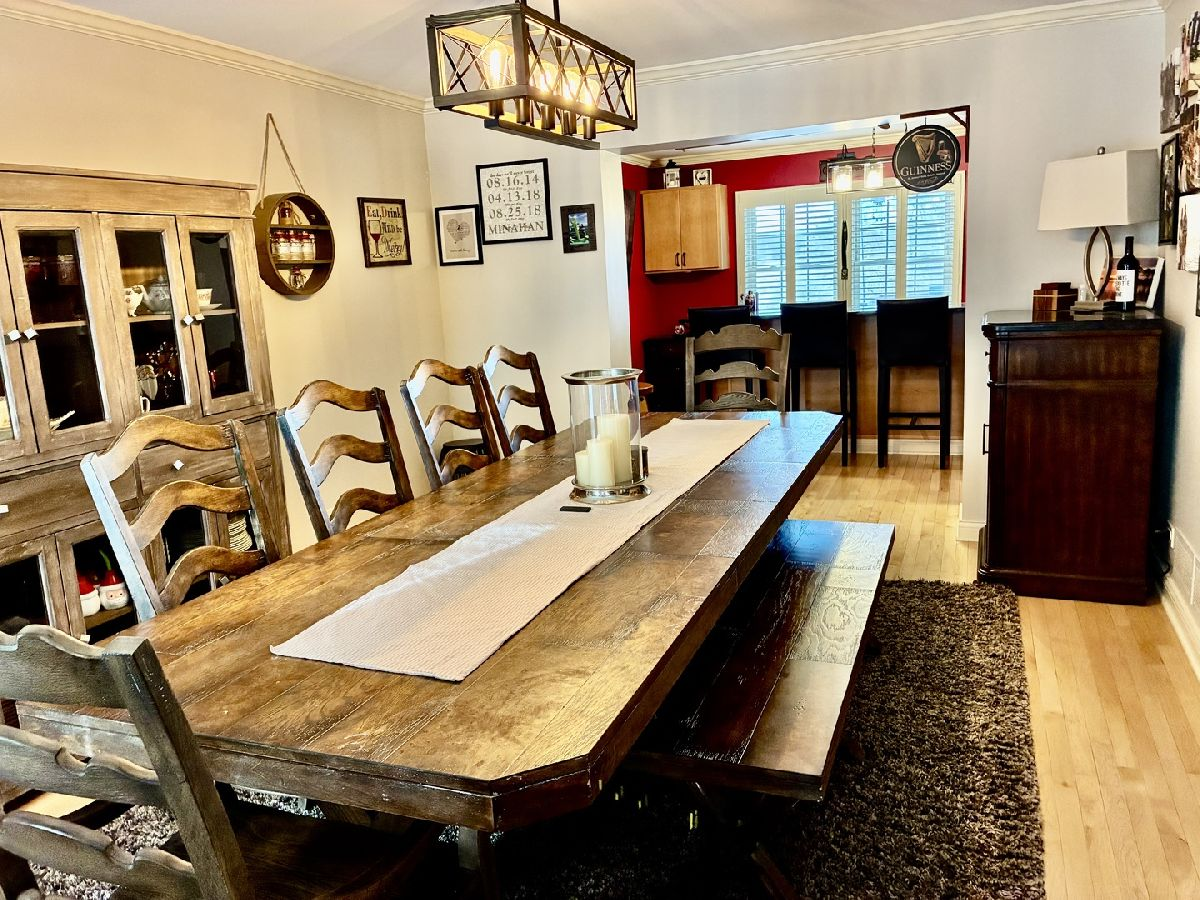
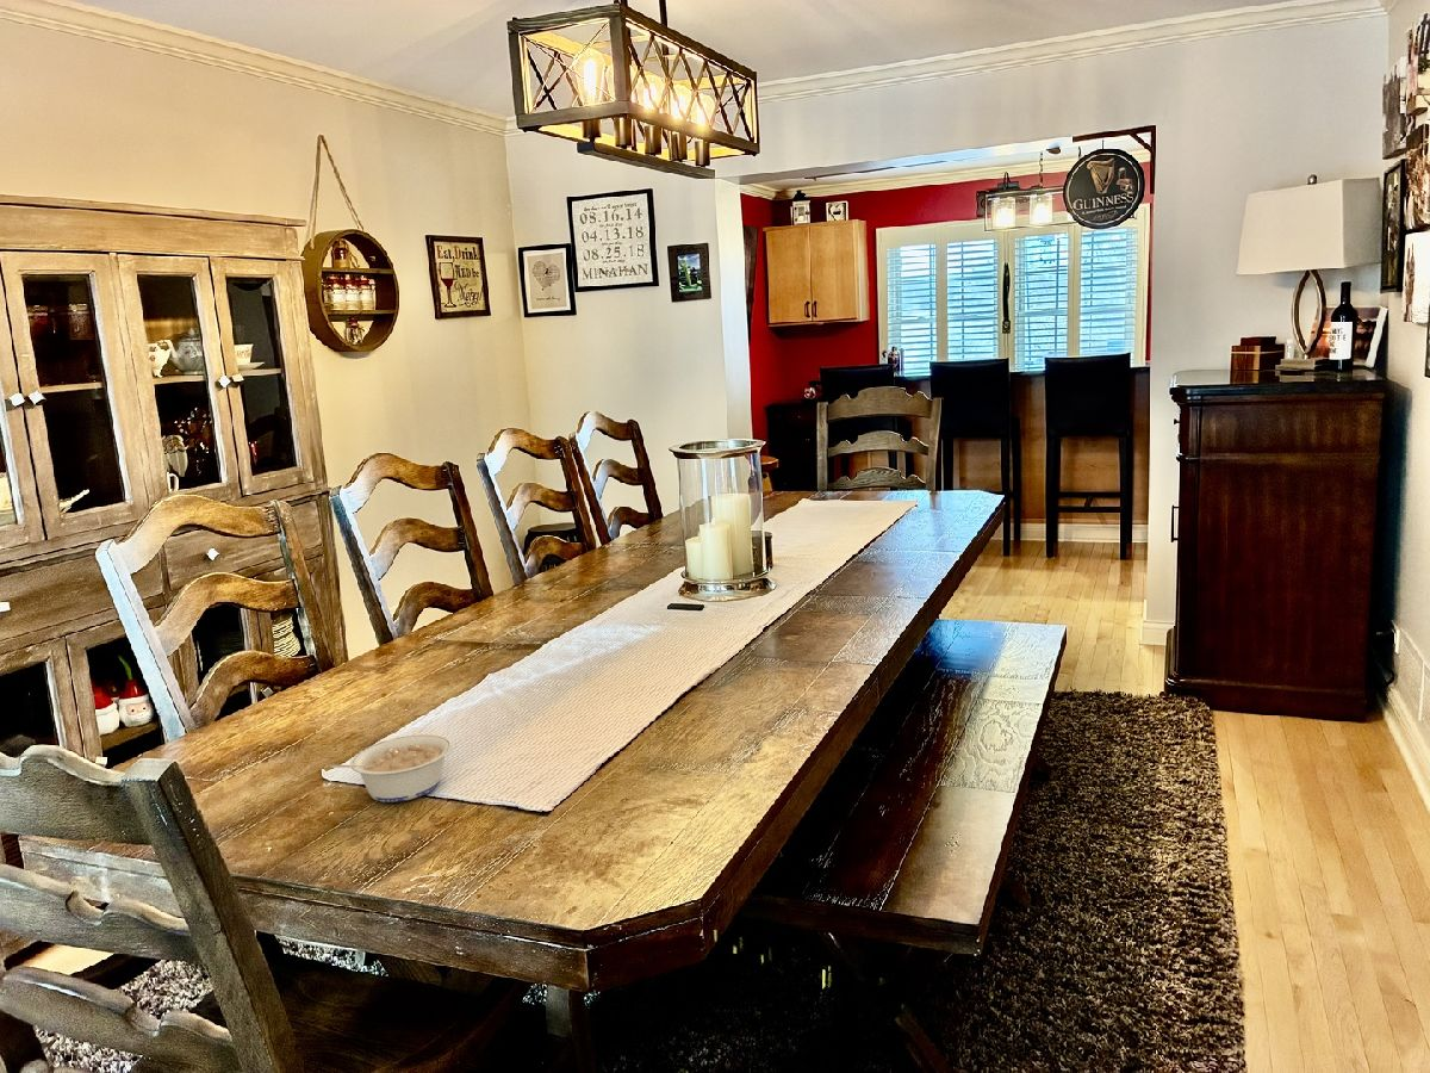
+ legume (400, 768)
